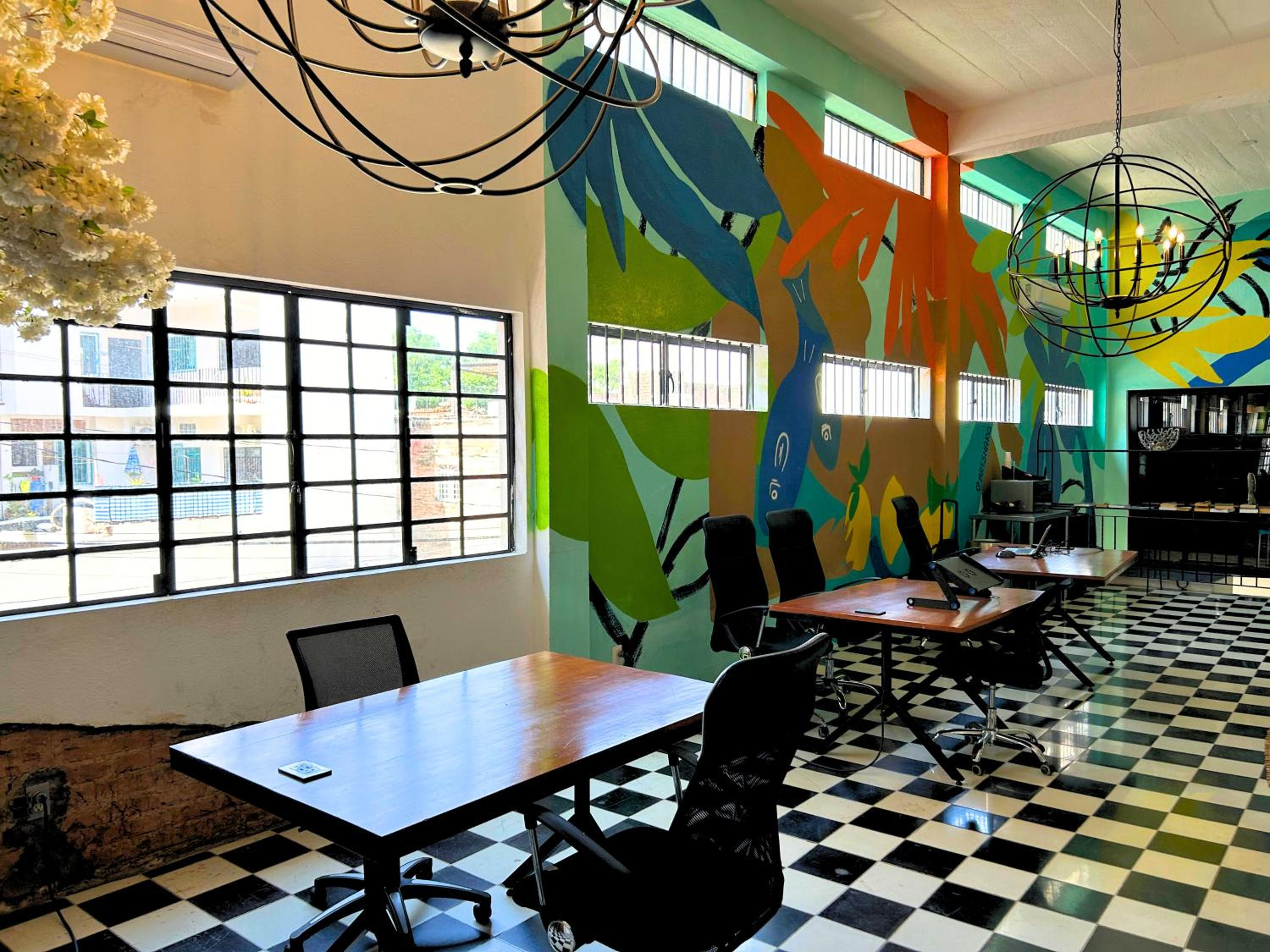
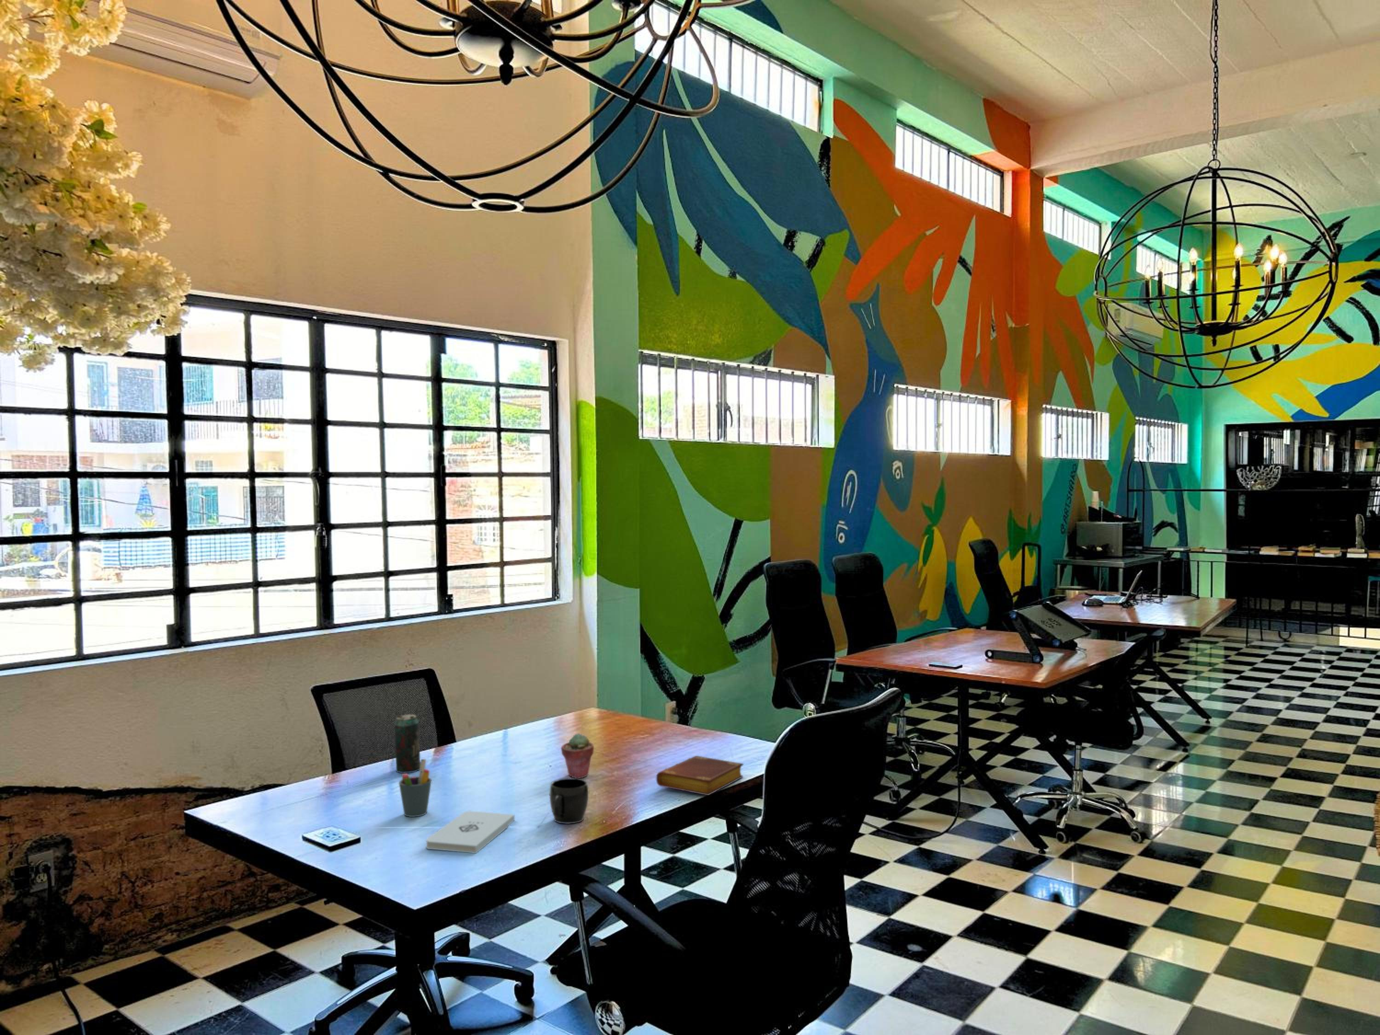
+ pen holder (415, 788)
+ potted succulent (578, 753)
+ notepad (471, 831)
+ mug (566, 802)
+ book (700, 774)
+ beverage can (407, 743)
